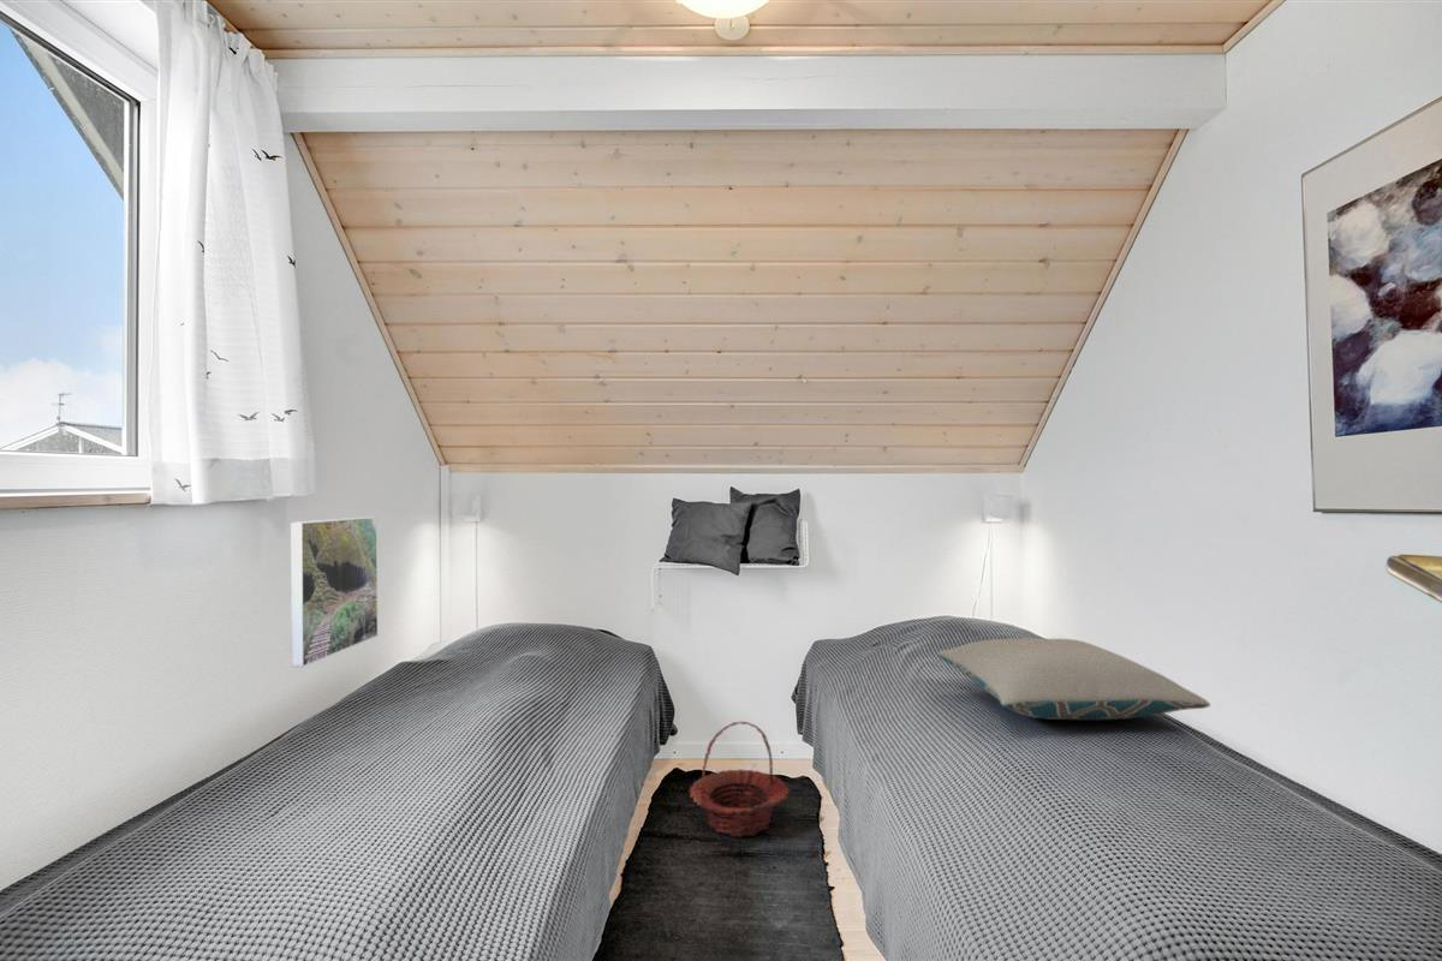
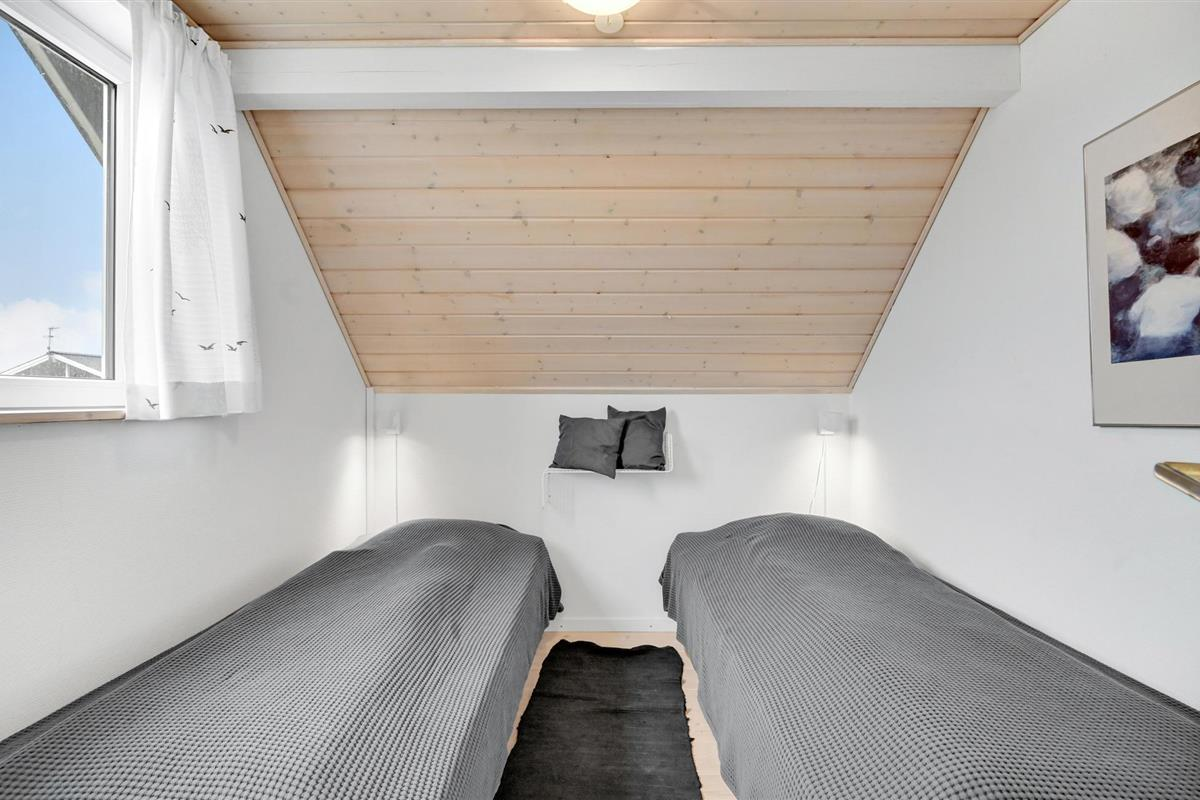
- pillow (1055, 675)
- basket (738, 771)
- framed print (338, 584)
